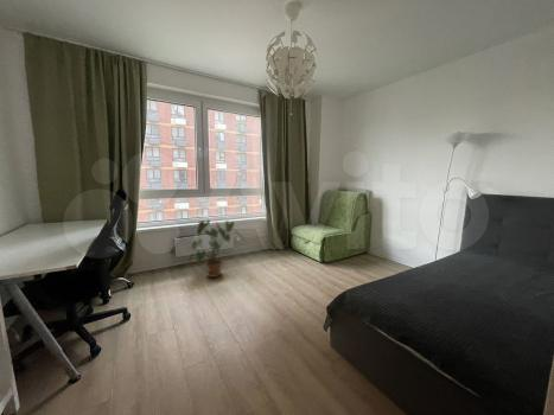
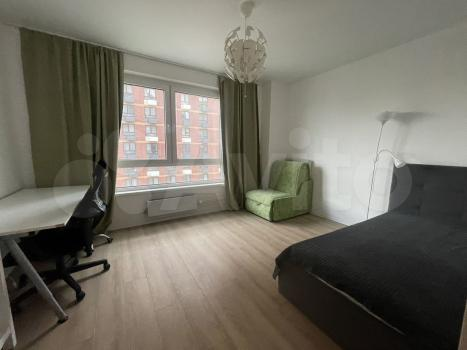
- house plant (216, 245)
